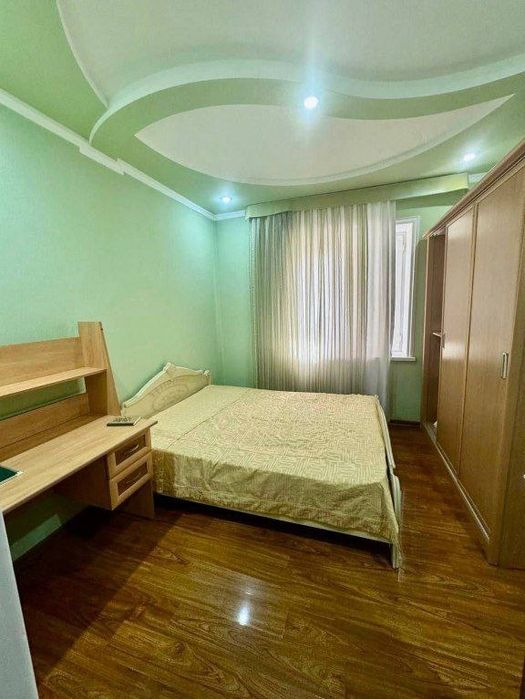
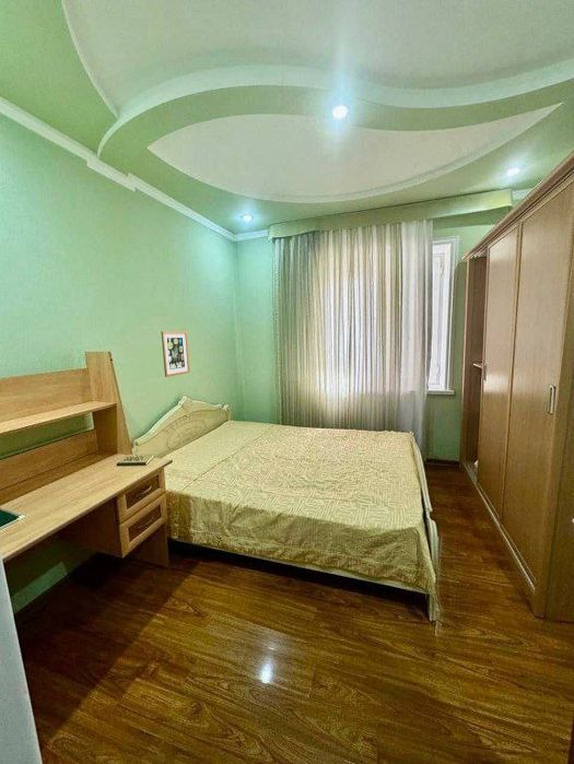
+ wall art (176, 353)
